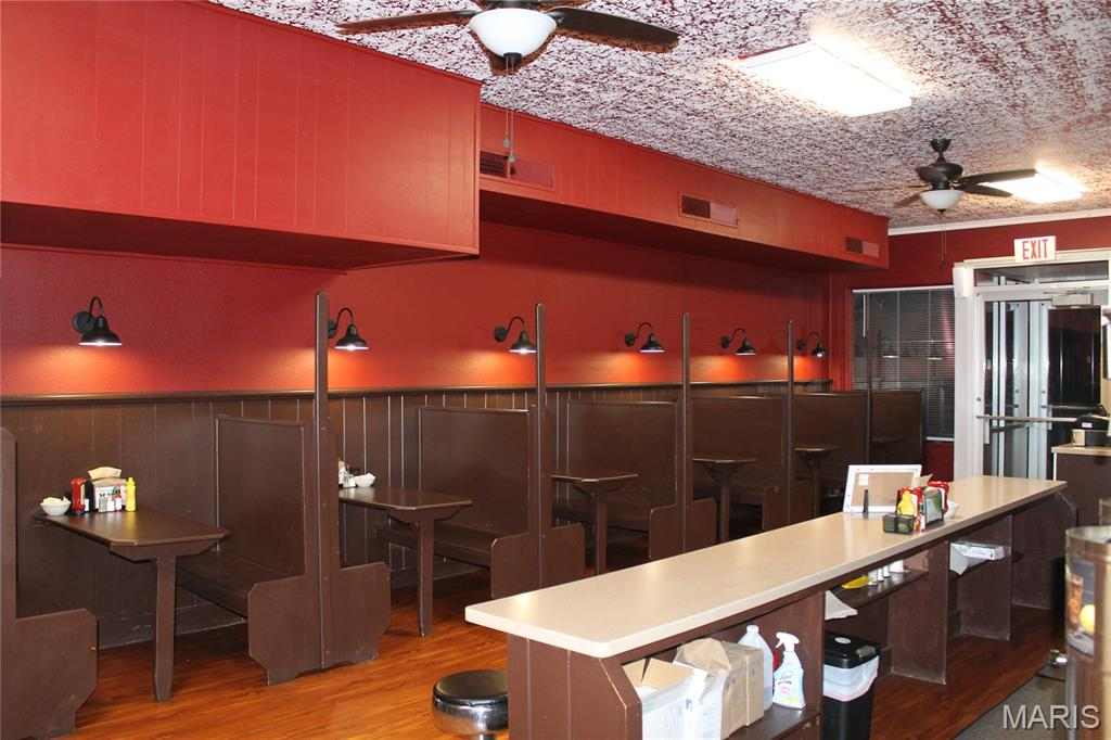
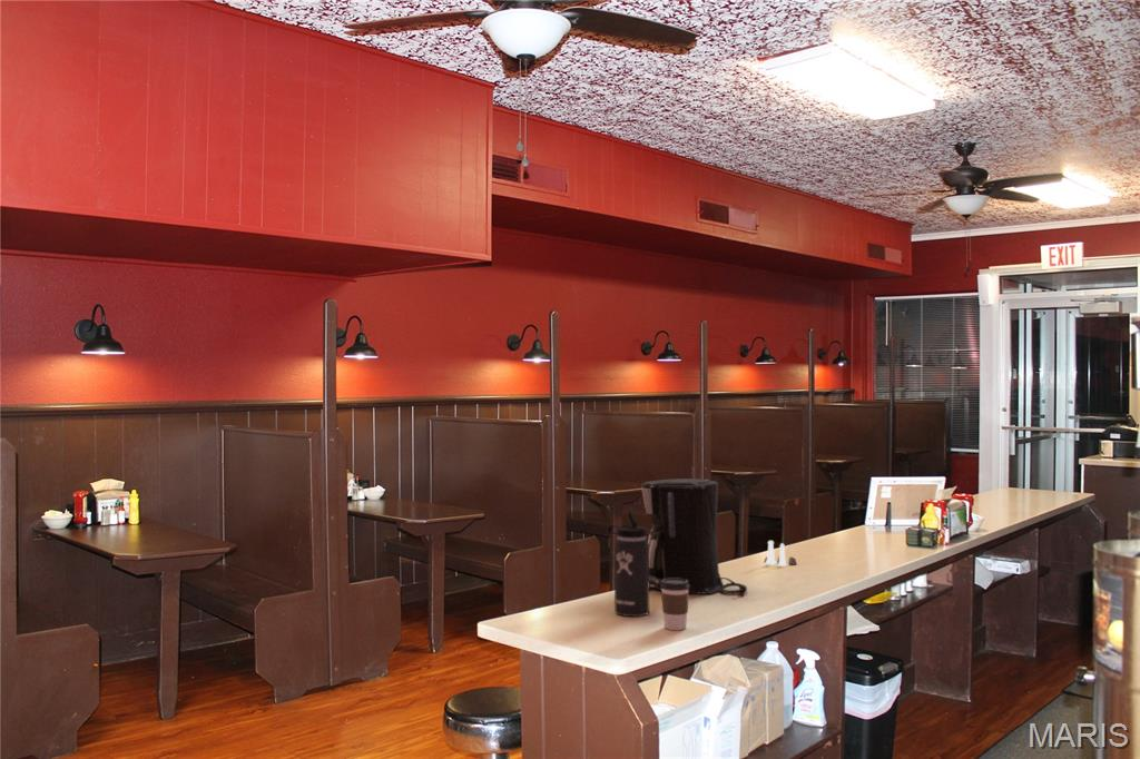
+ coffee cup (675, 603)
+ salt and pepper shaker set (779, 553)
+ thermos bottle (628, 561)
+ coffee maker (687, 535)
